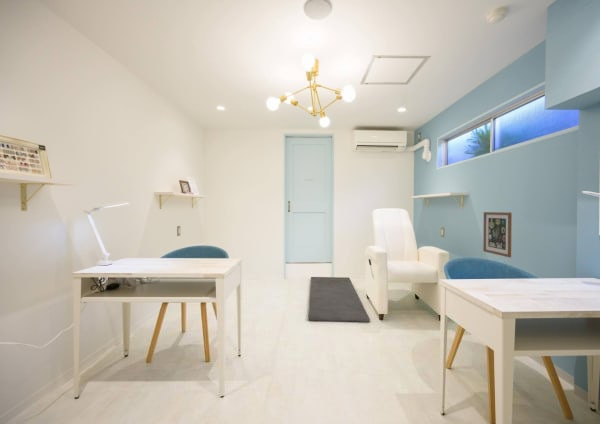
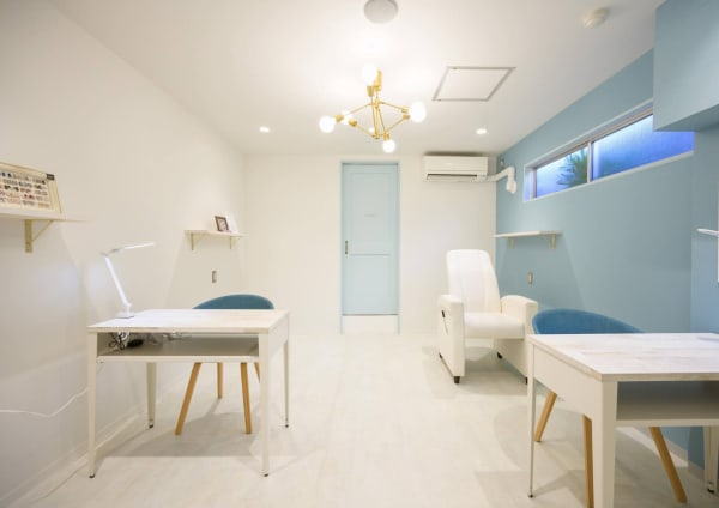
- rug (333, 294)
- wall art (496, 233)
